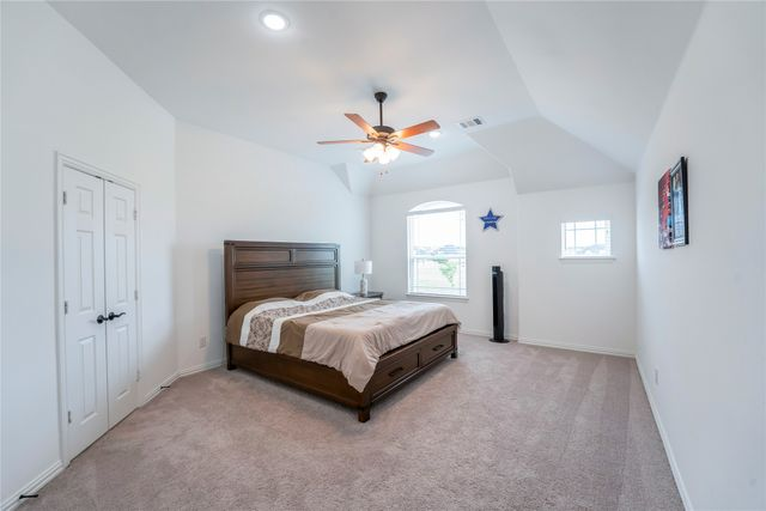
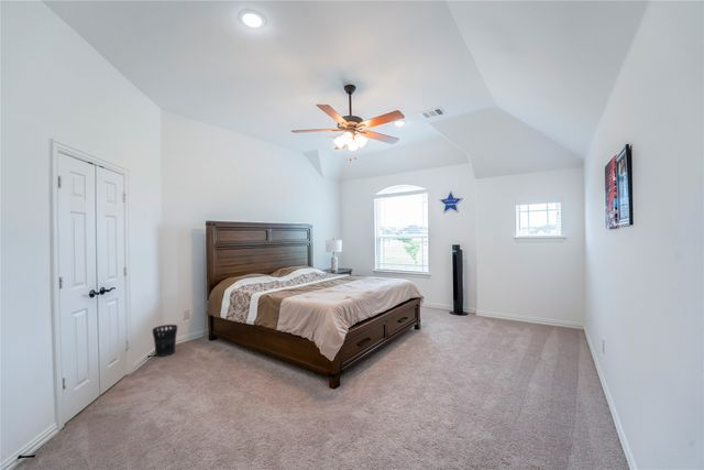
+ wastebasket (165, 340)
